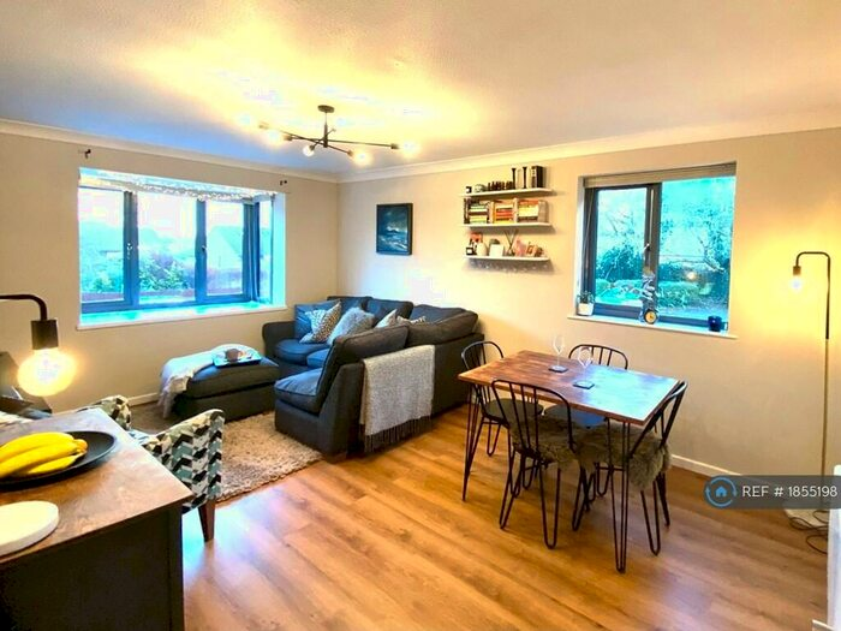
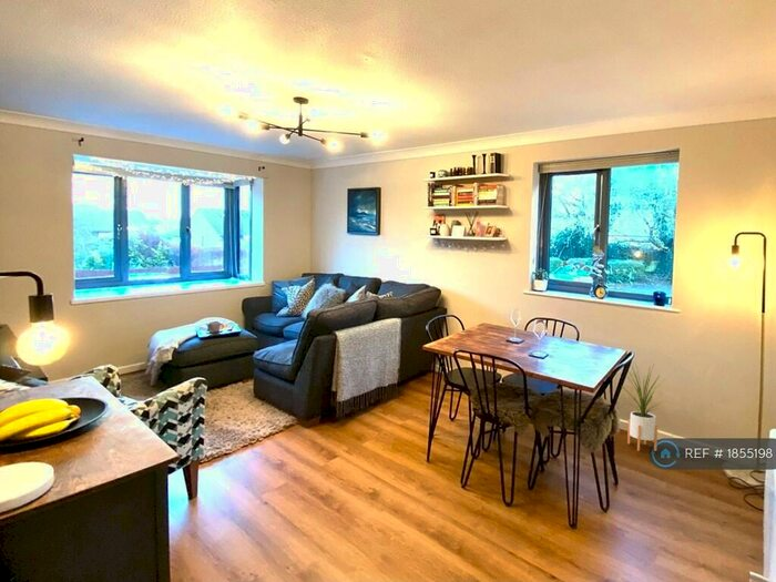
+ house plant (644, 404)
